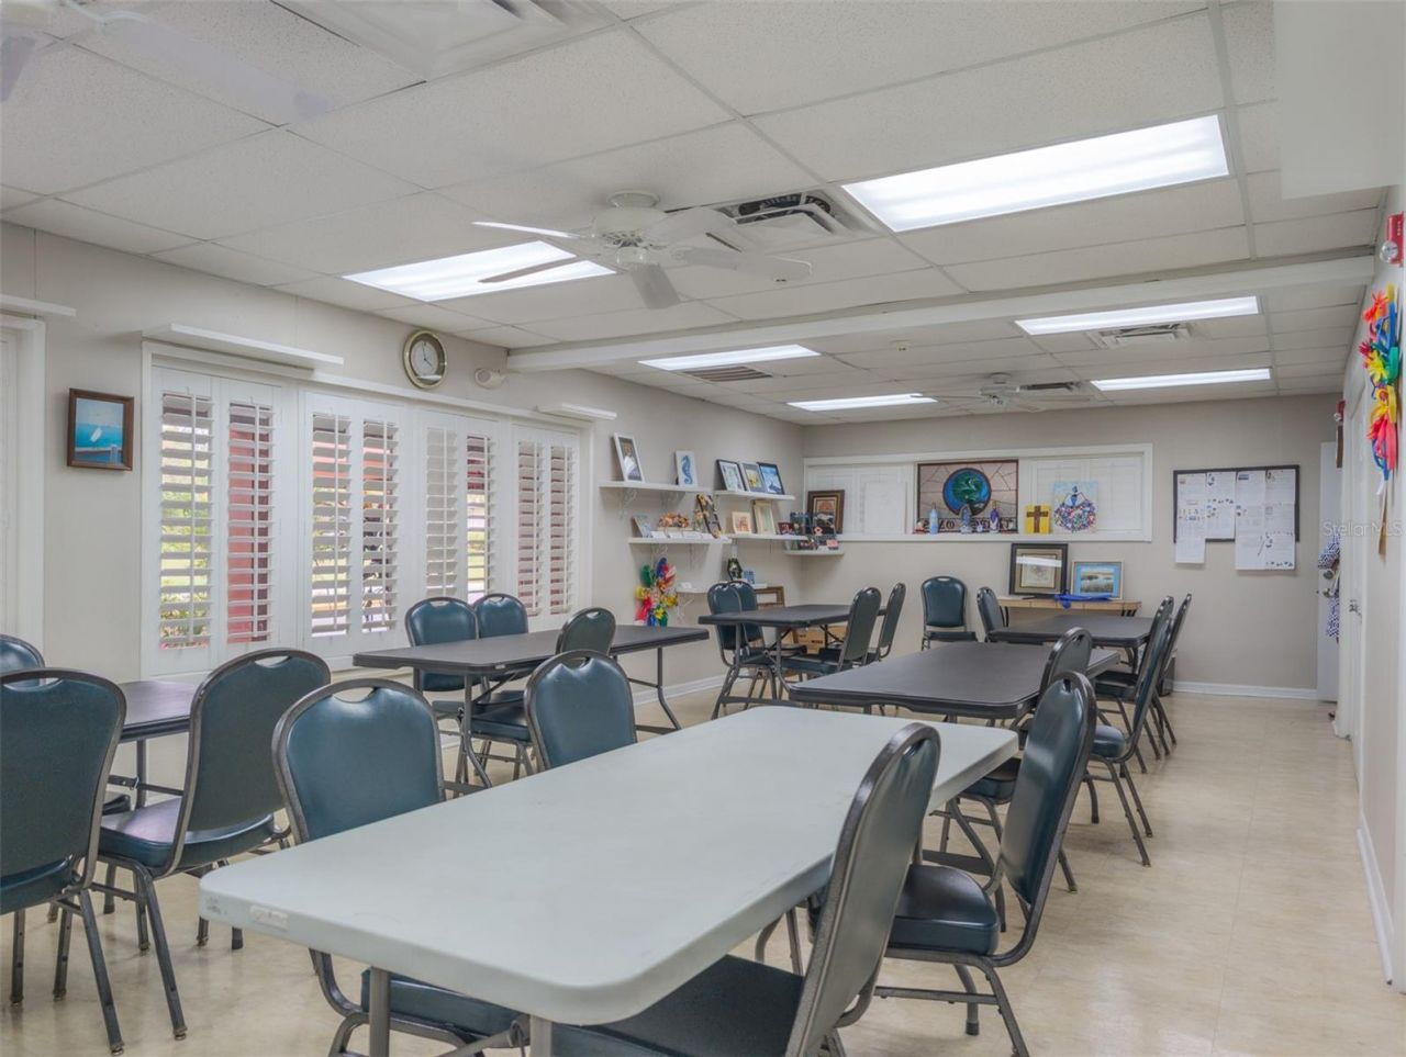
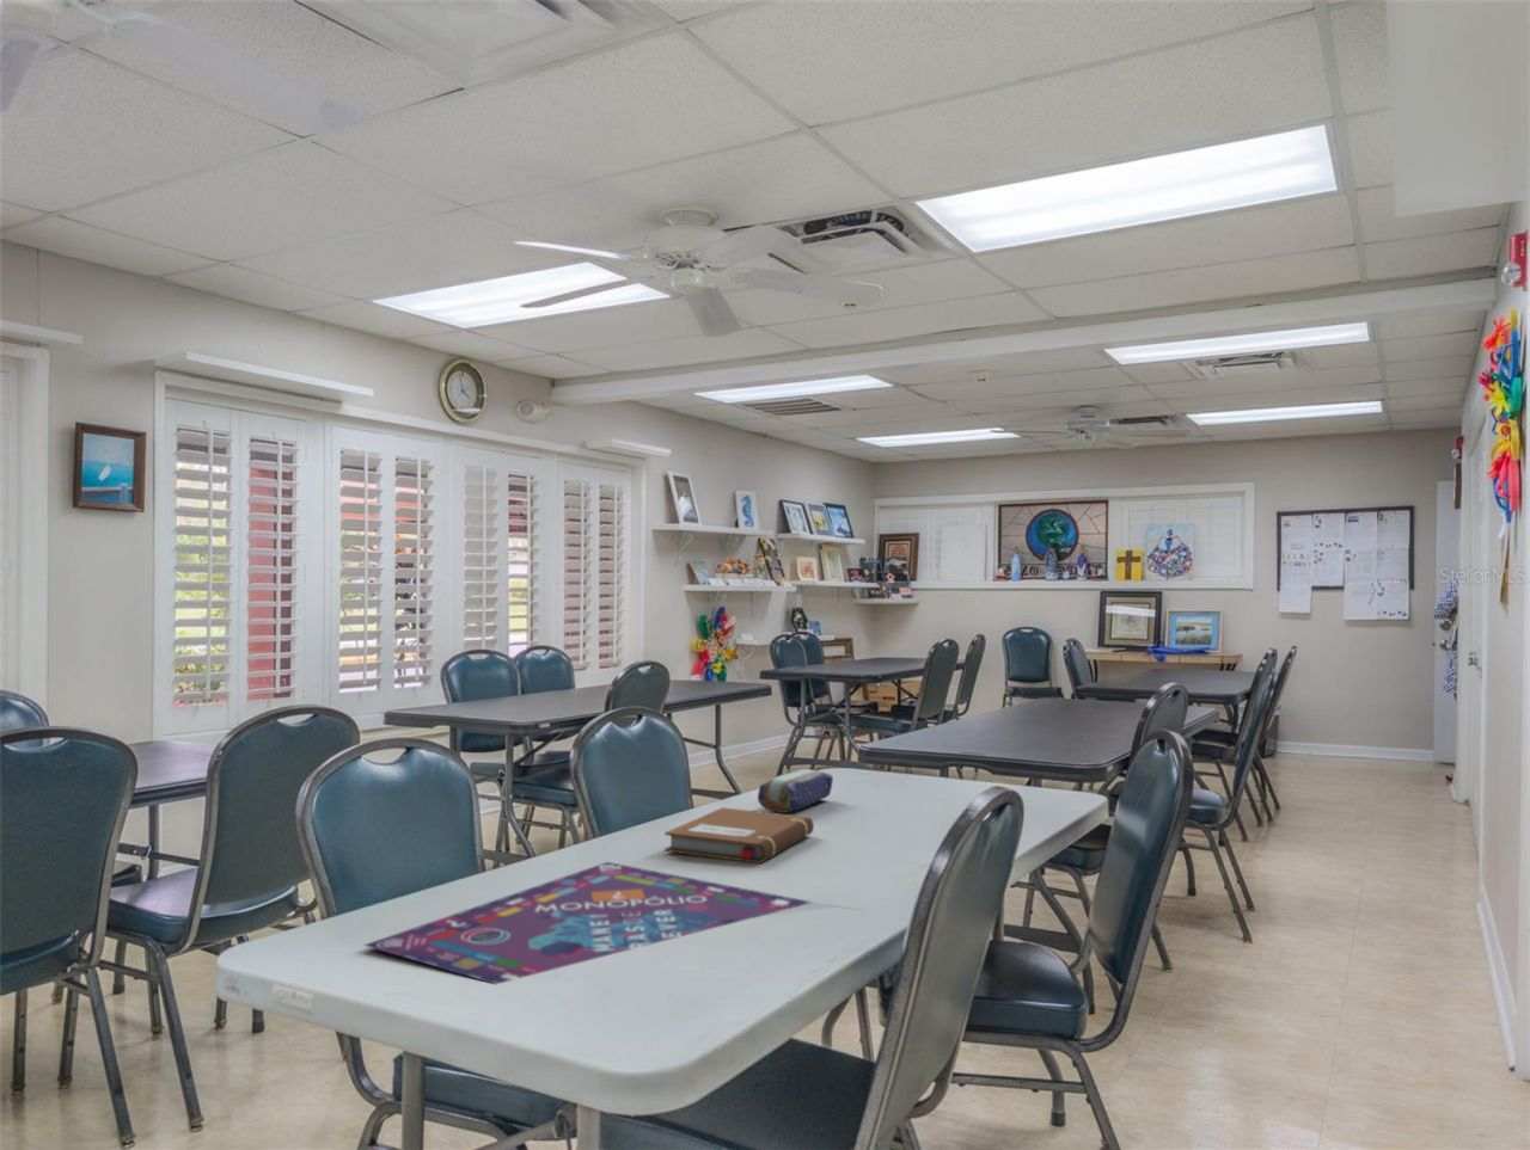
+ pencil case (795, 789)
+ notebook (740, 834)
+ gameboard (626, 927)
